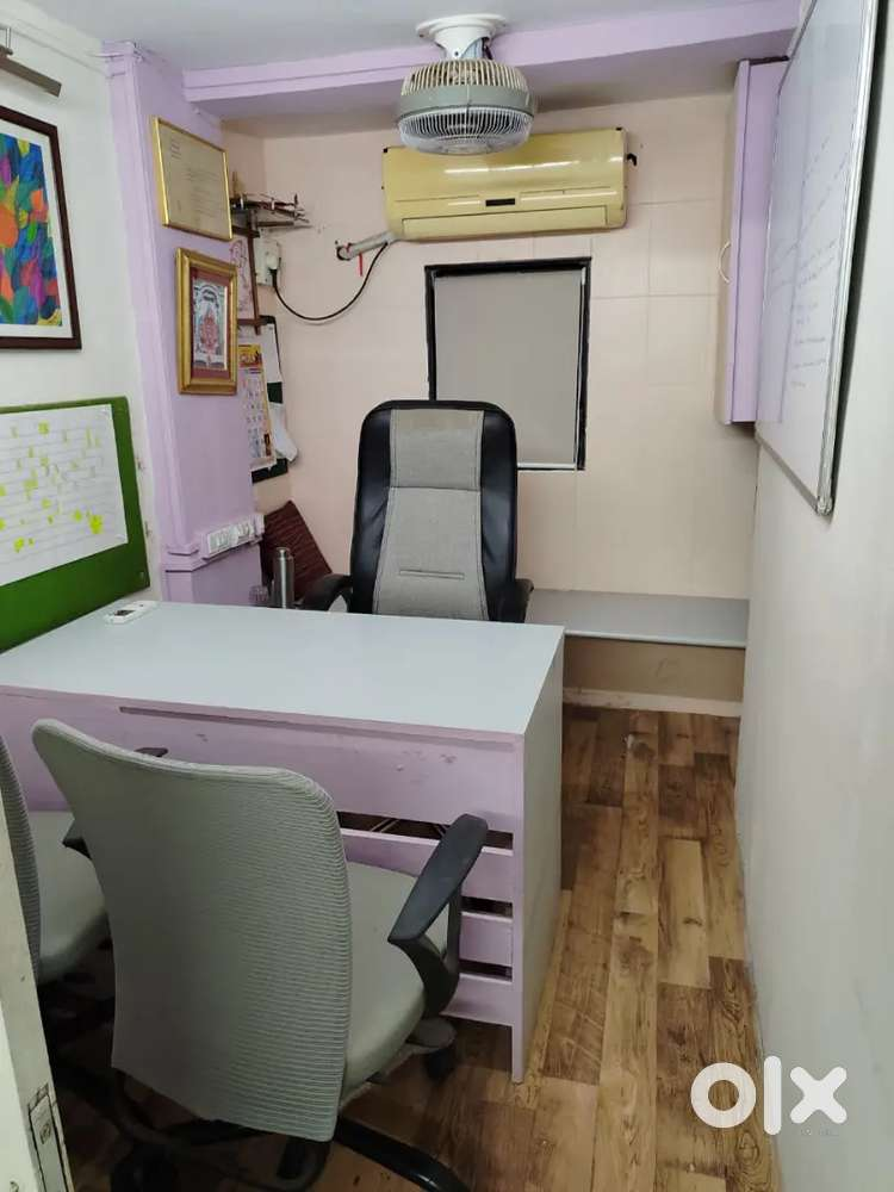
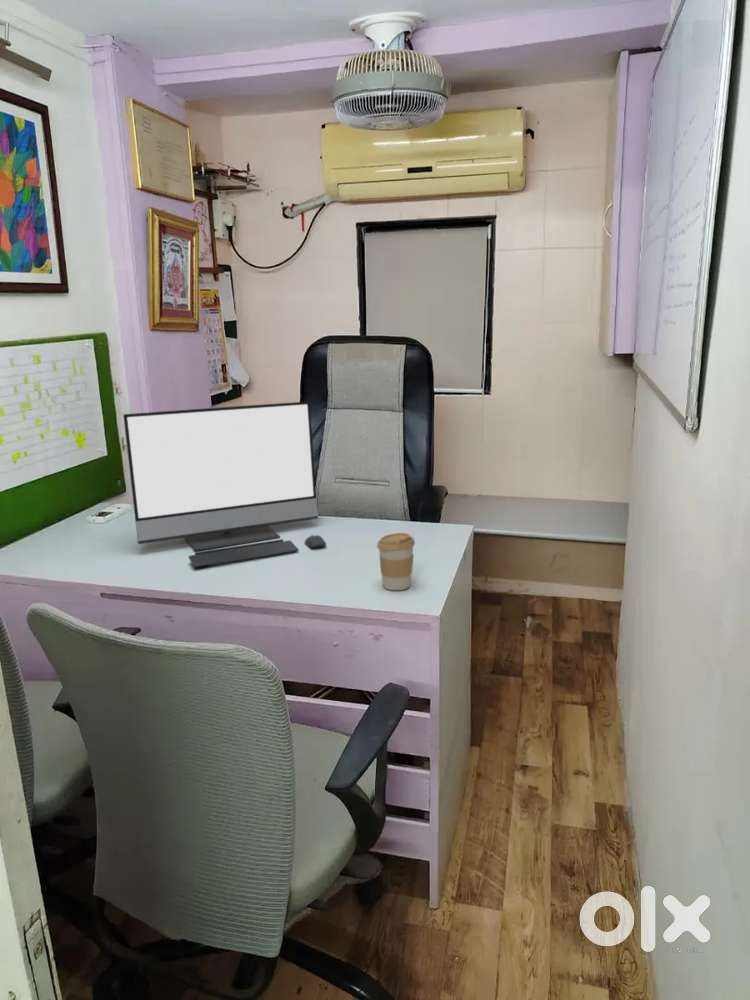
+ monitor (233, 479)
+ coffee cup (396, 560)
